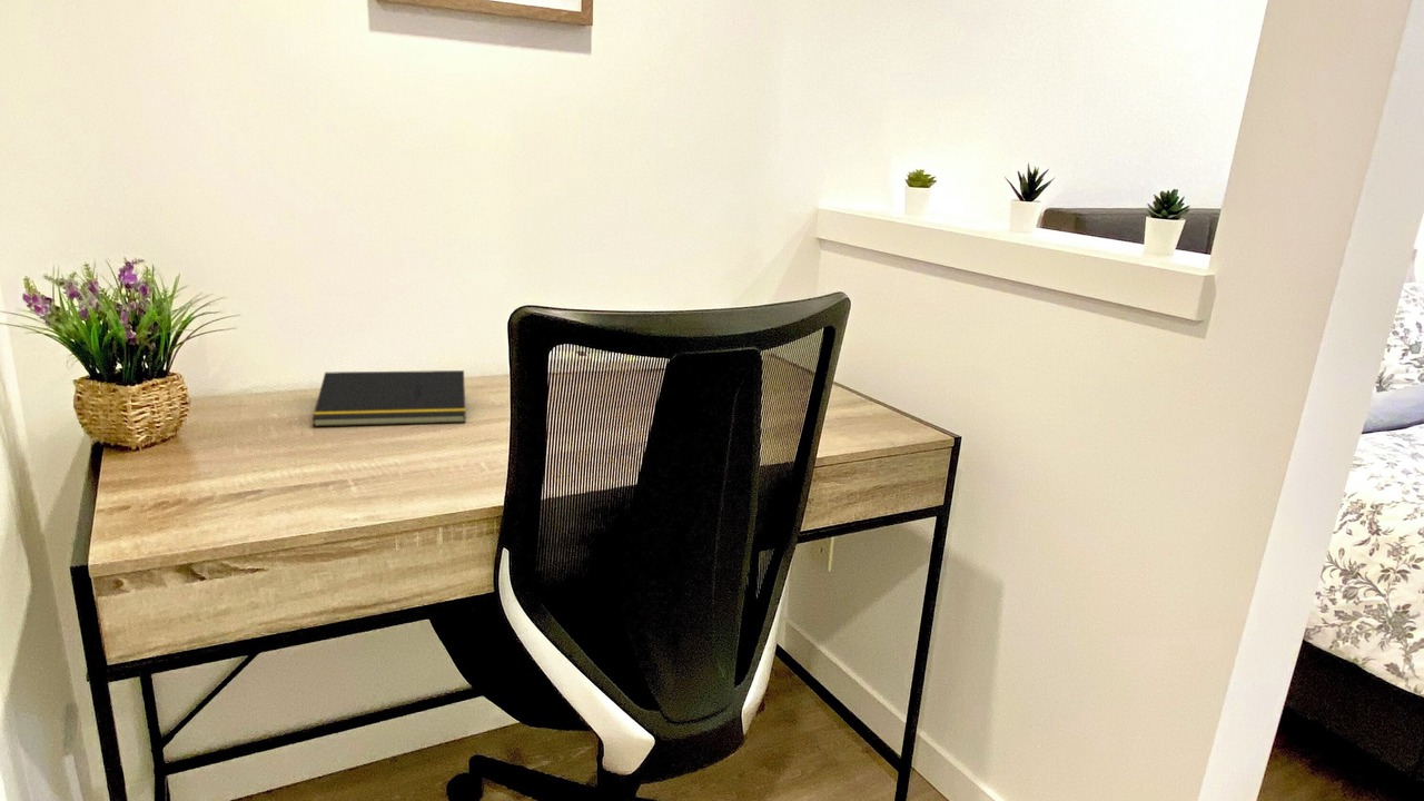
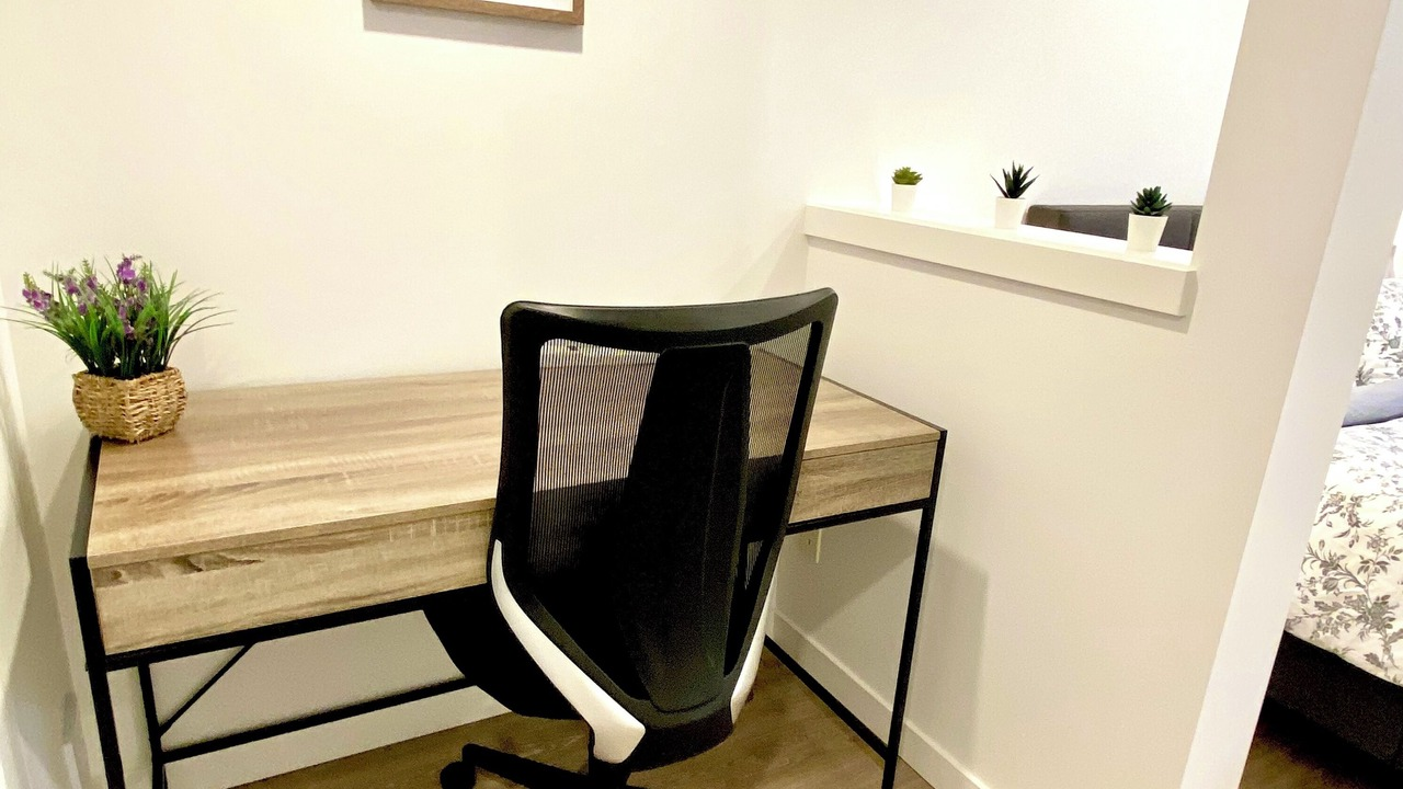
- notepad (393, 396)
